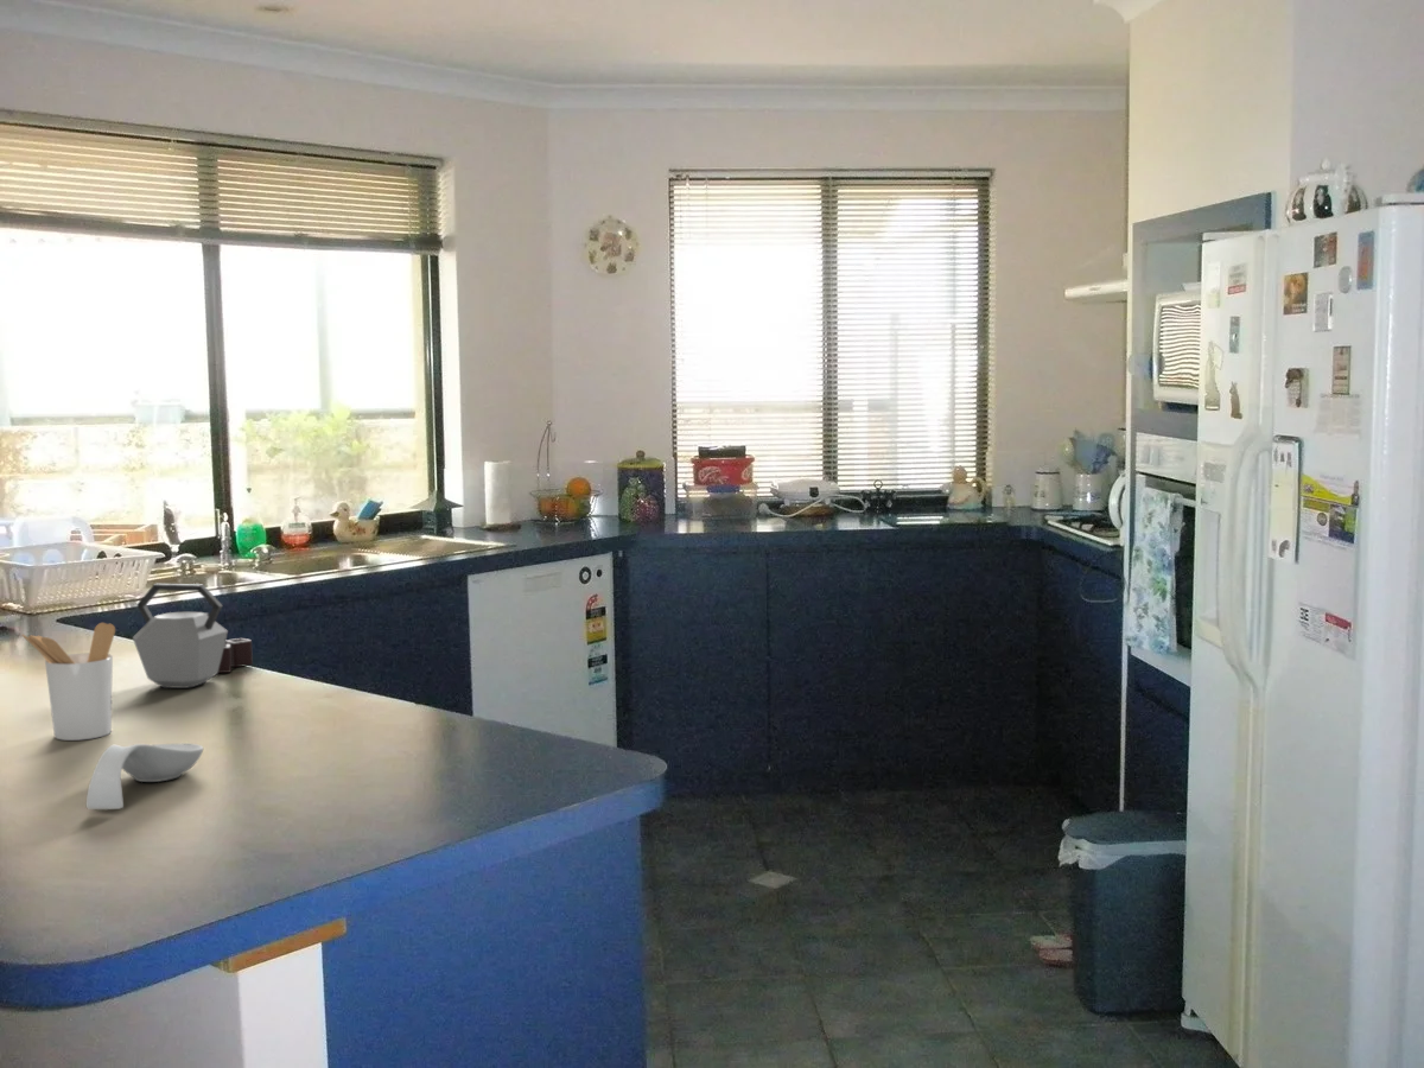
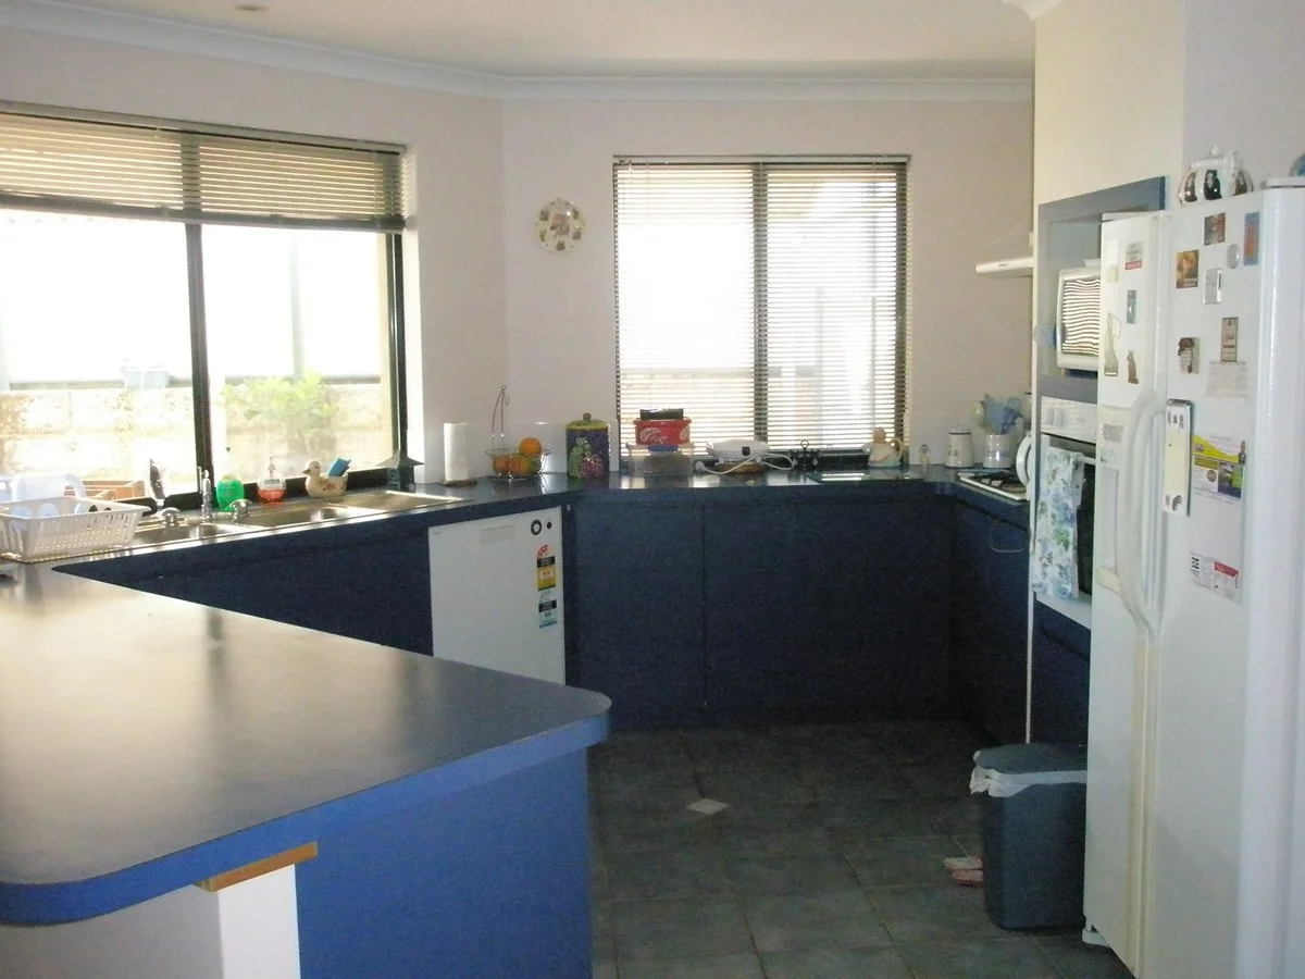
- spoon rest (141, 762)
- utensil holder (68, 680)
- kettle (203, 628)
